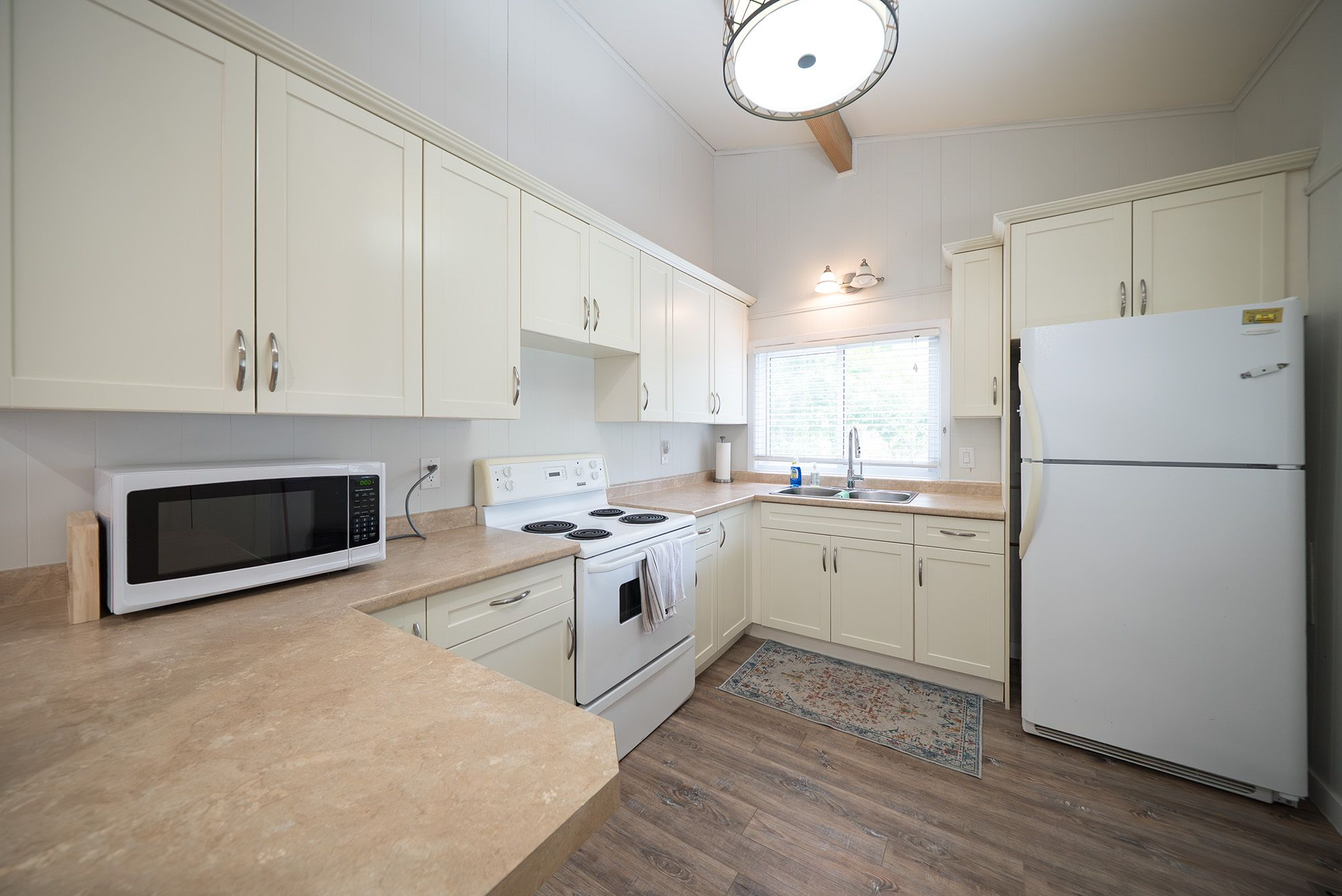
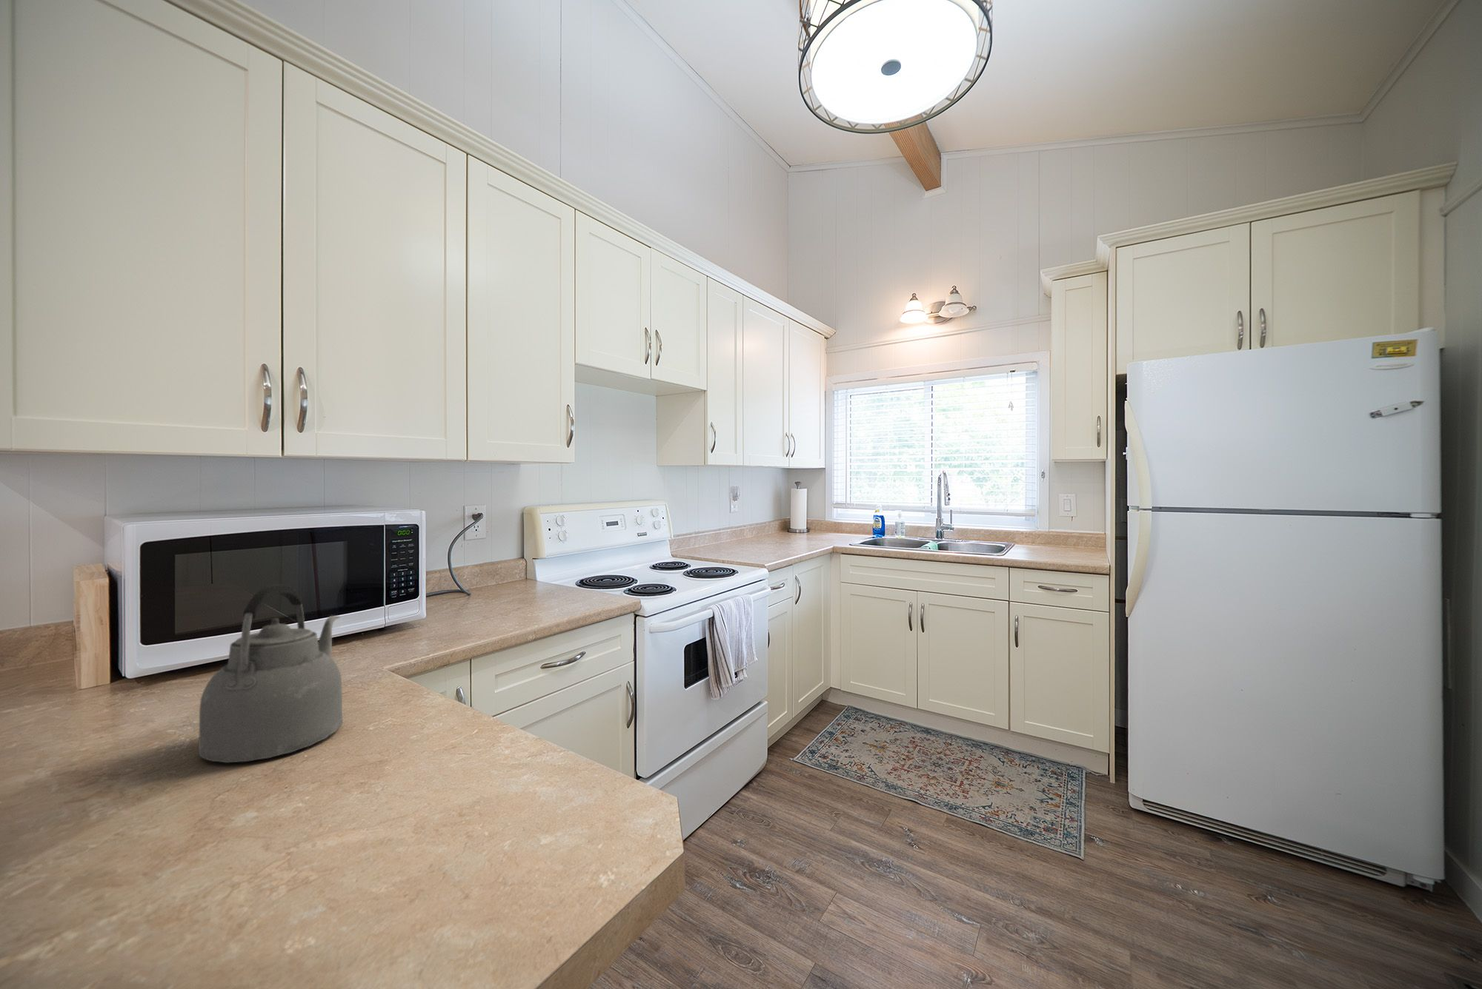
+ kettle (292, 655)
